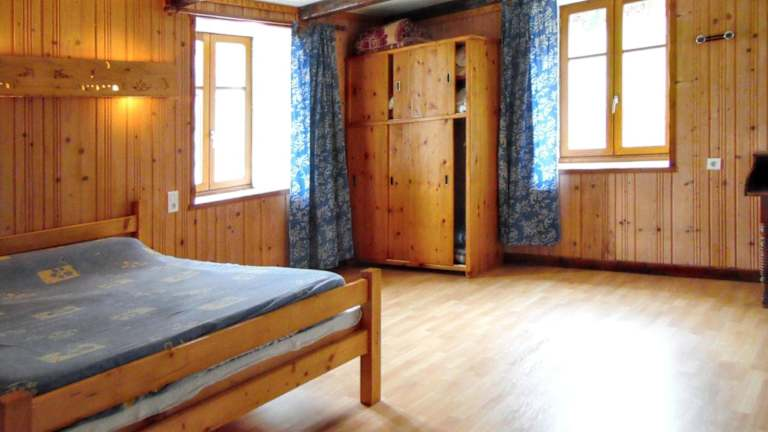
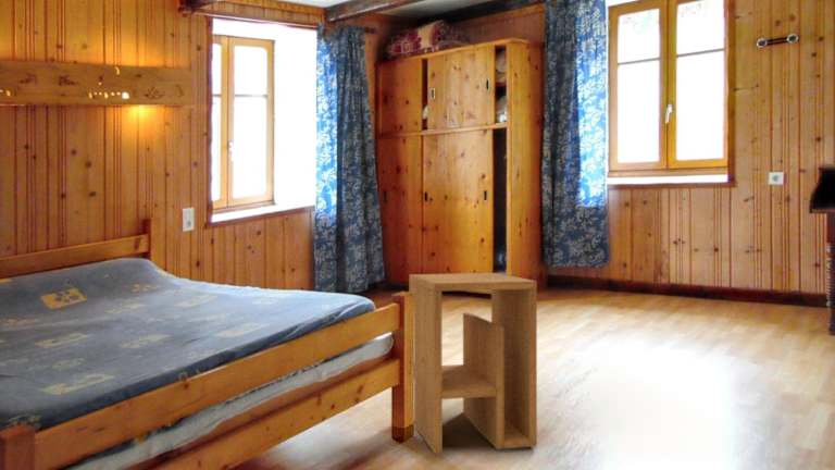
+ side table (469, 355)
